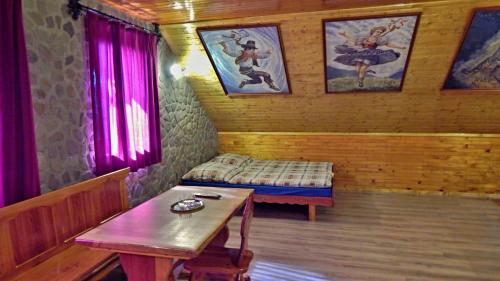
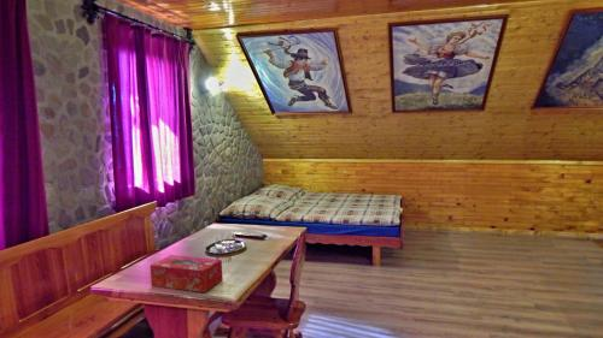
+ tissue box (186, 272)
